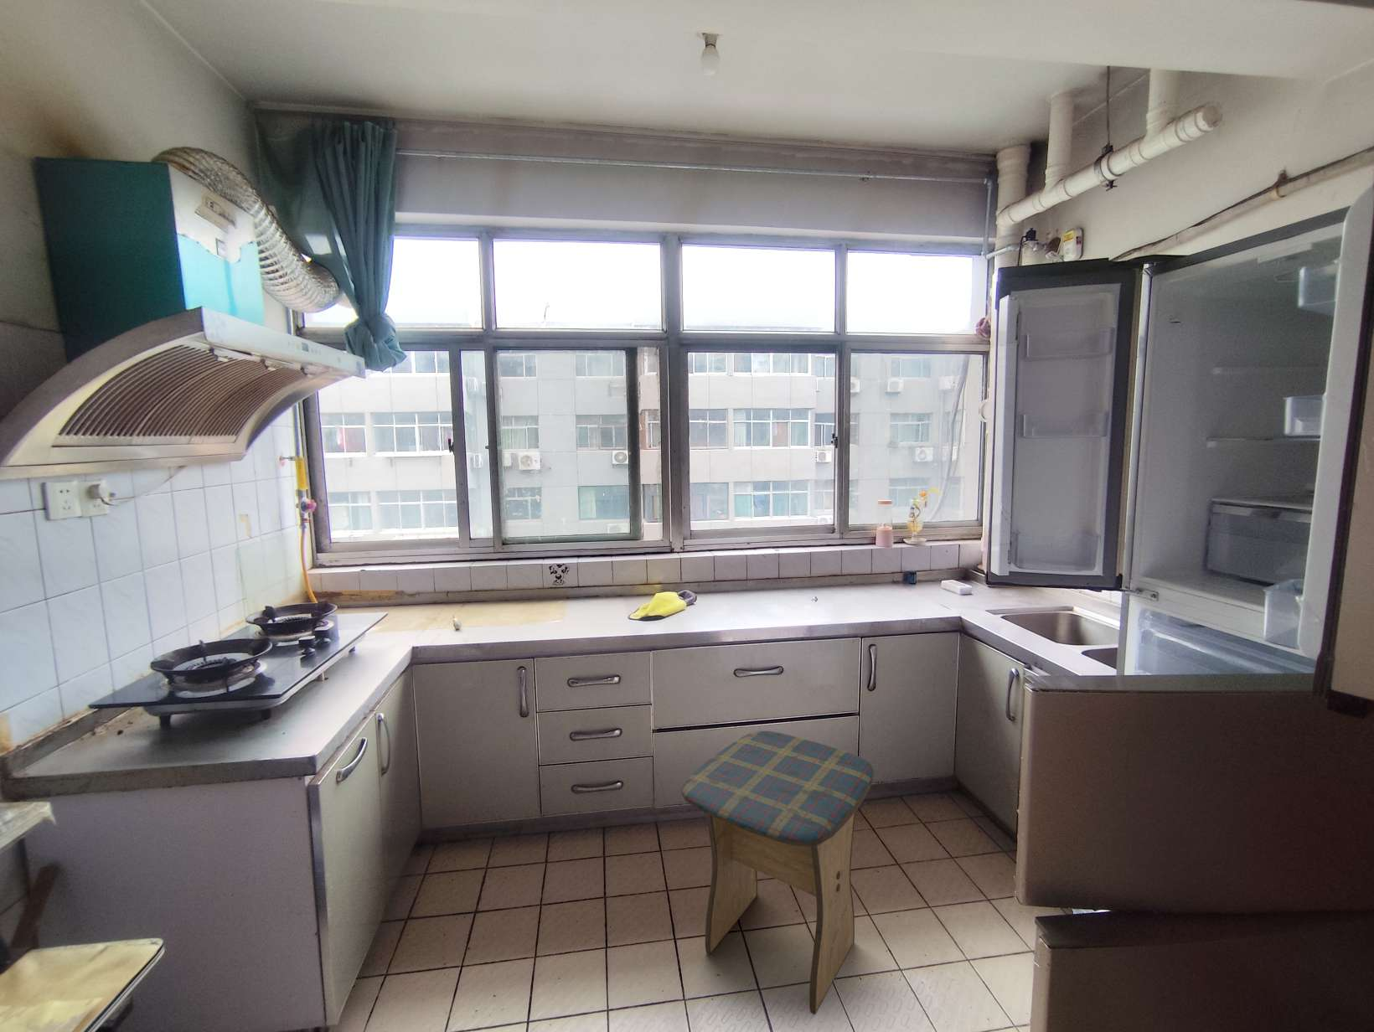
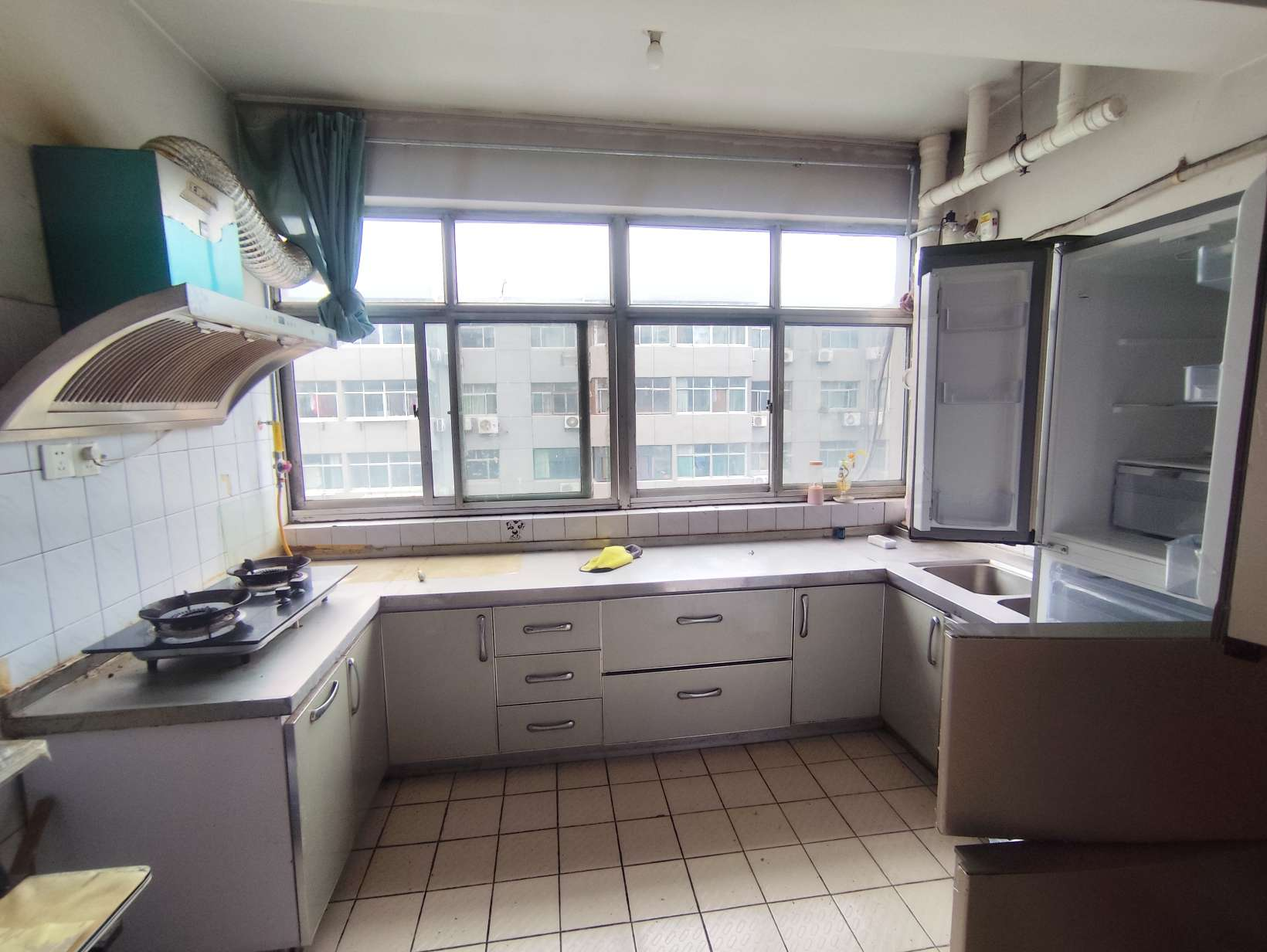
- stool (779, 861)
